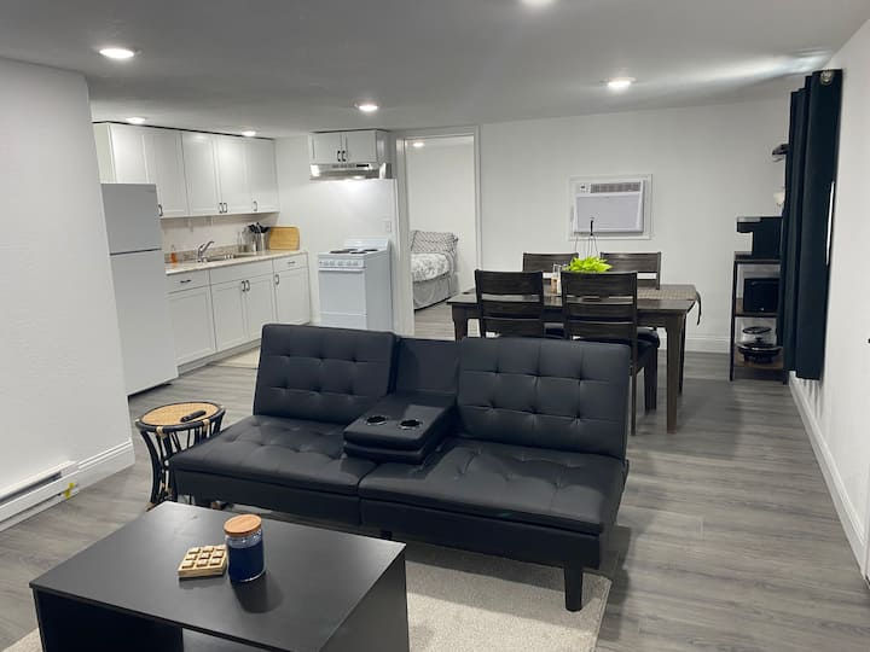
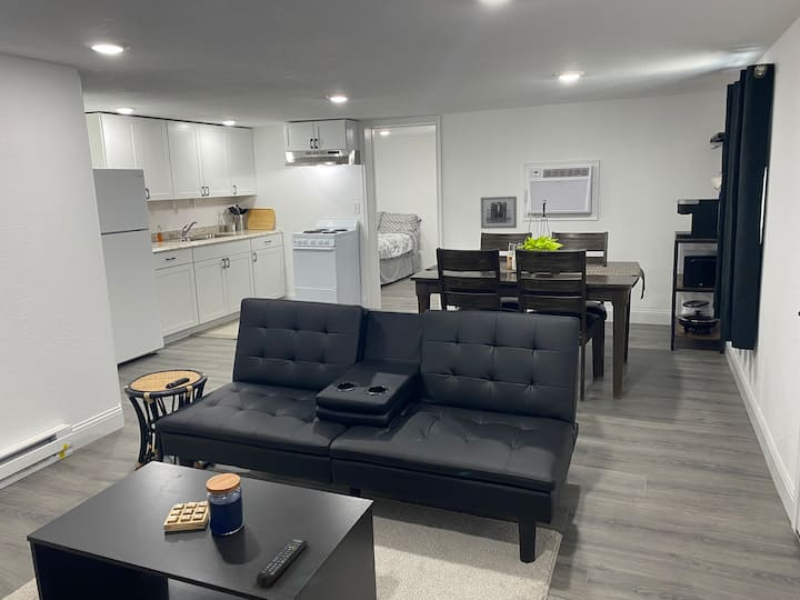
+ remote control (283, 559)
+ wall art (498, 212)
